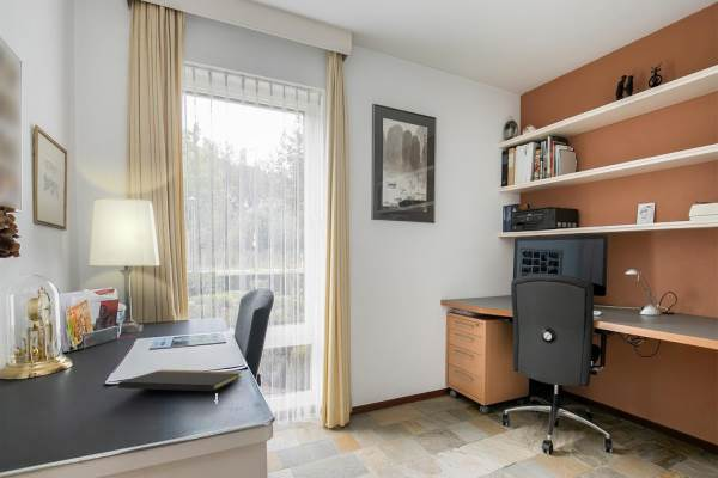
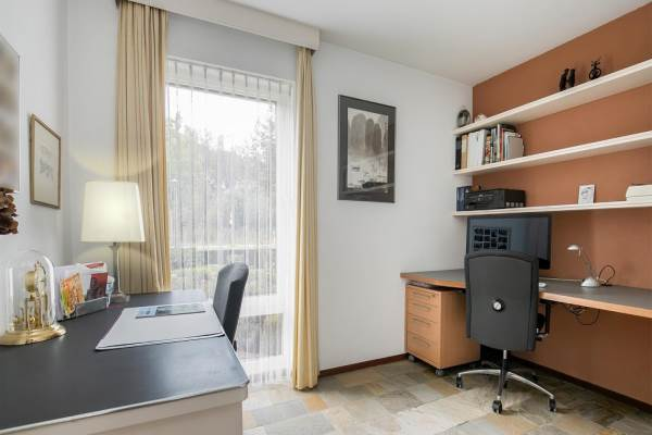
- notepad (184, 379)
